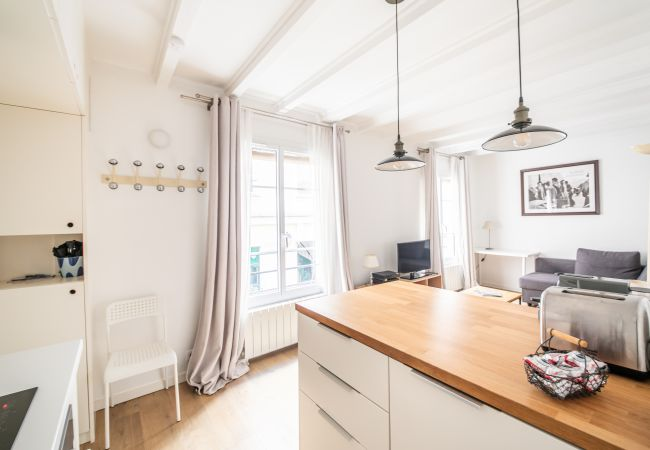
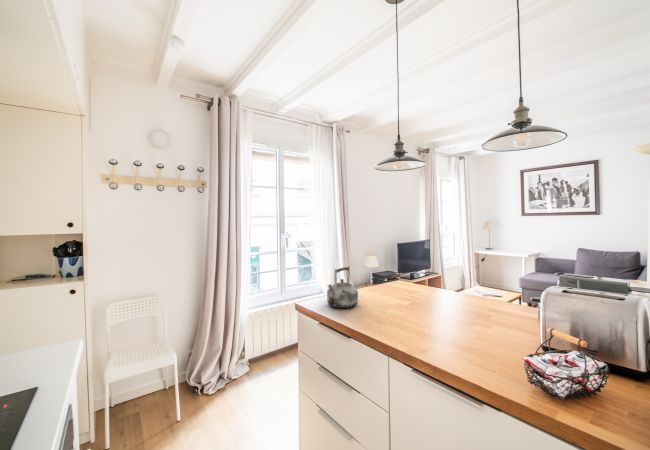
+ kettle (340, 286)
